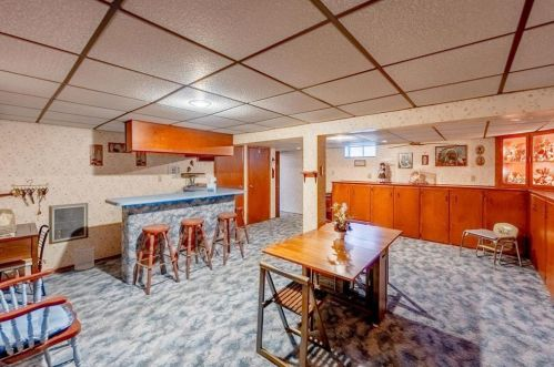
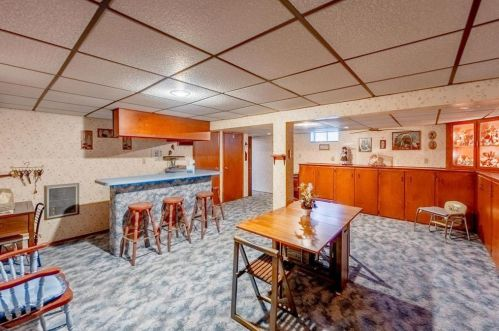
- wastebasket (83, 257)
